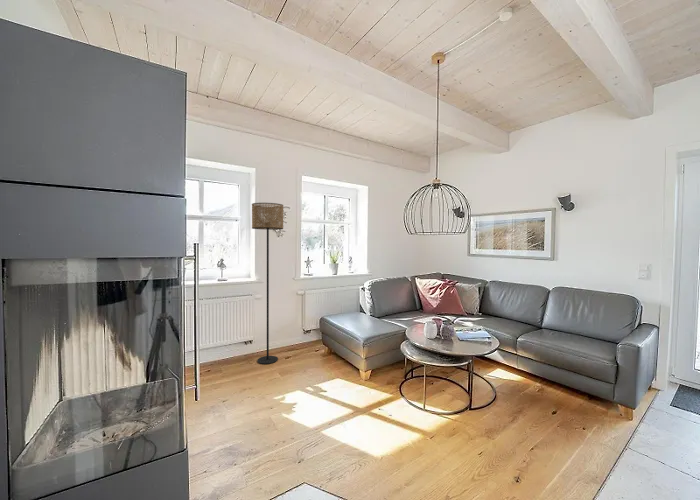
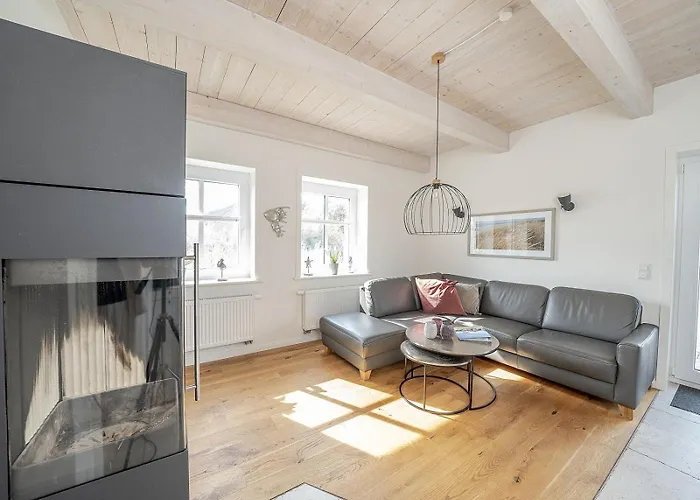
- floor lamp (267, 282)
